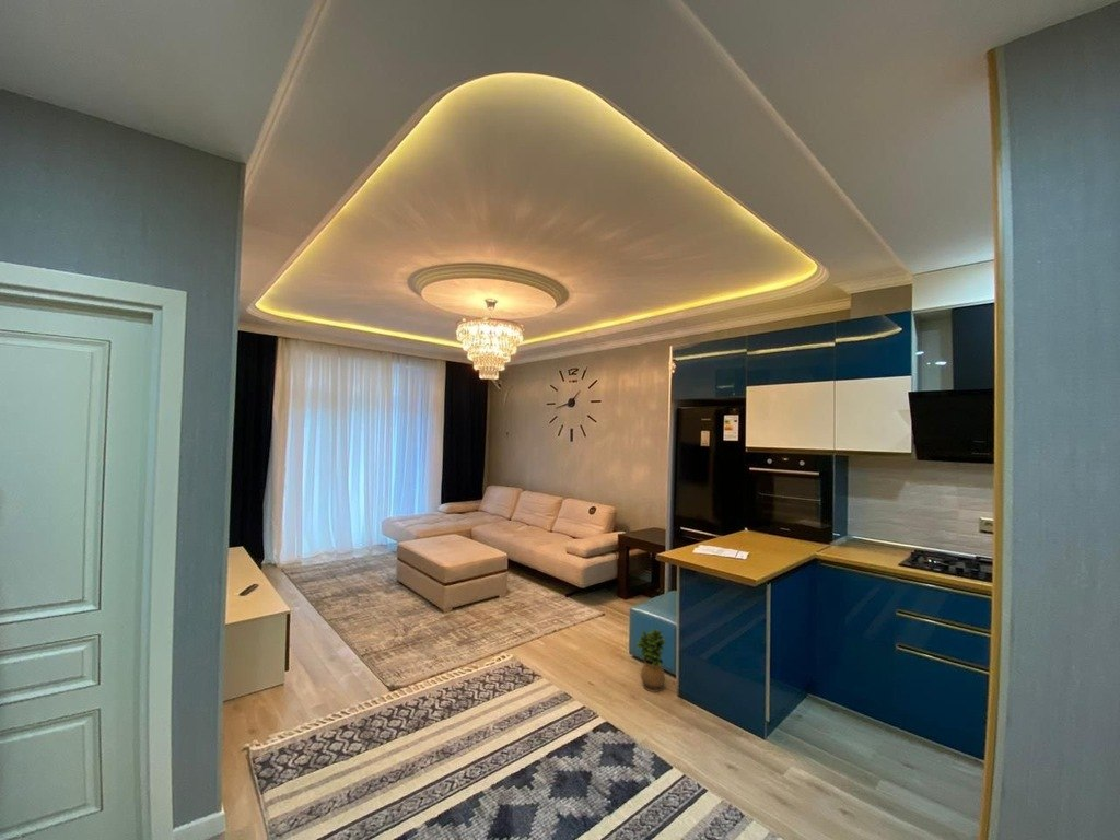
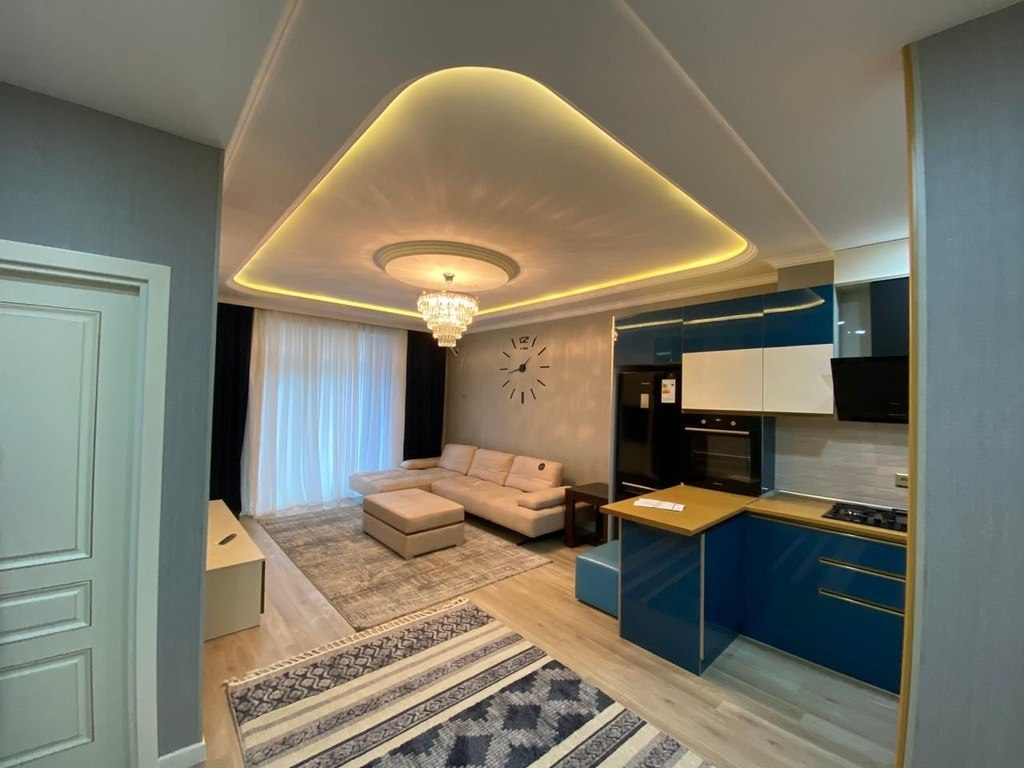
- potted plant (652, 655)
